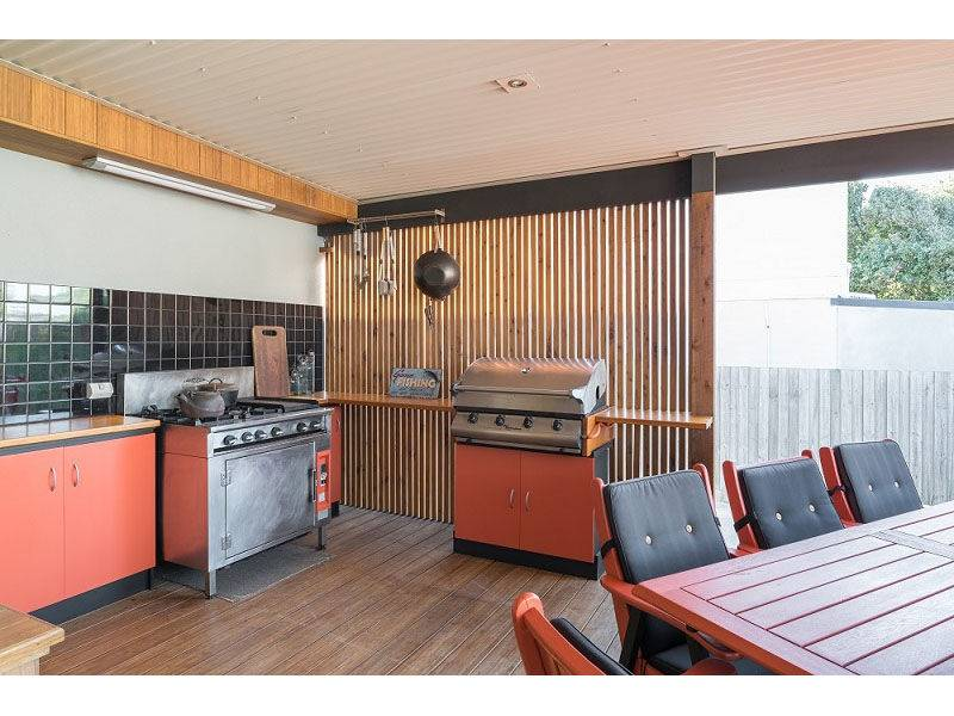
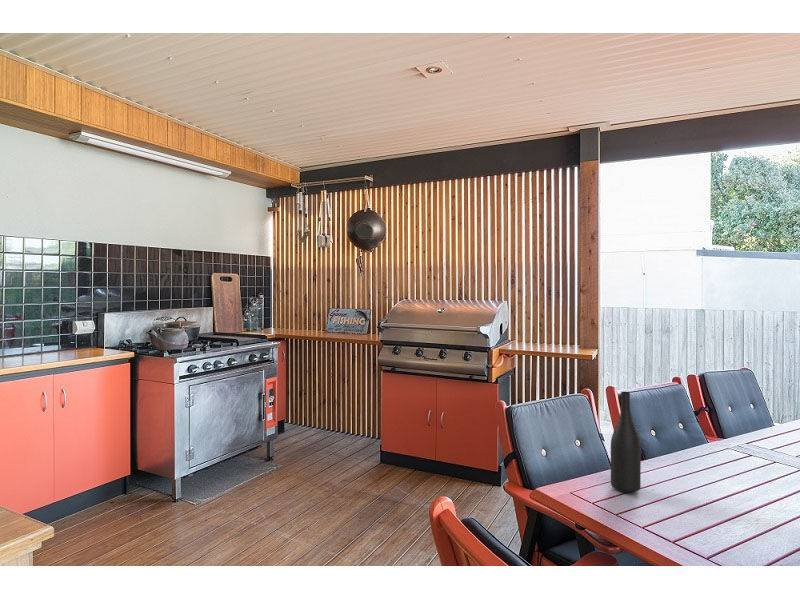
+ wine bottle (625, 440)
